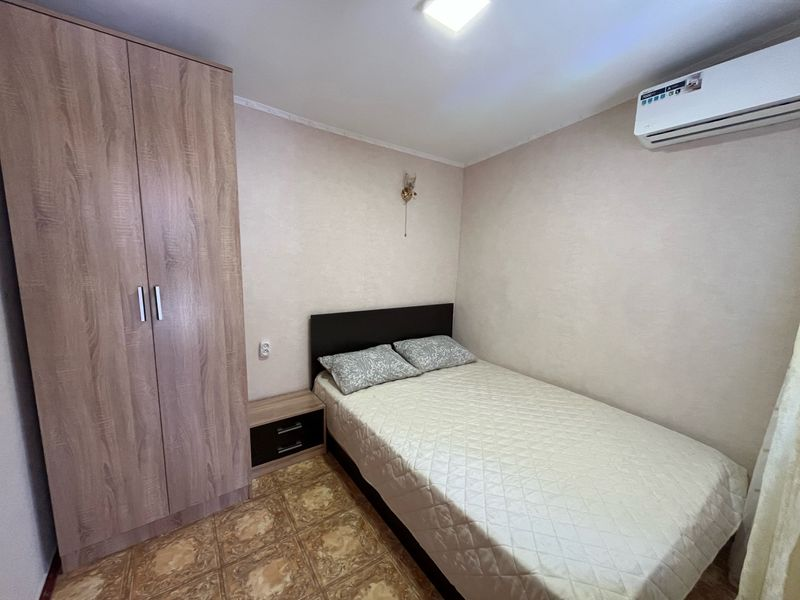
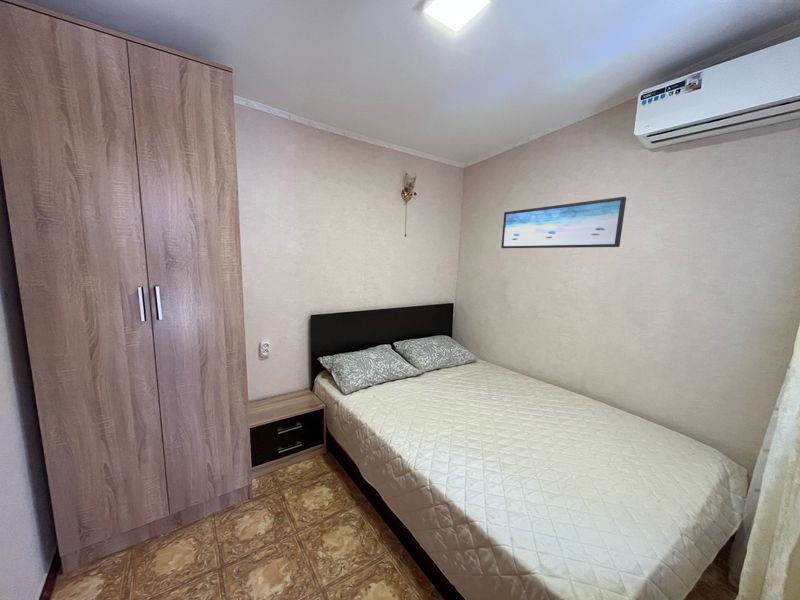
+ wall art (553, 227)
